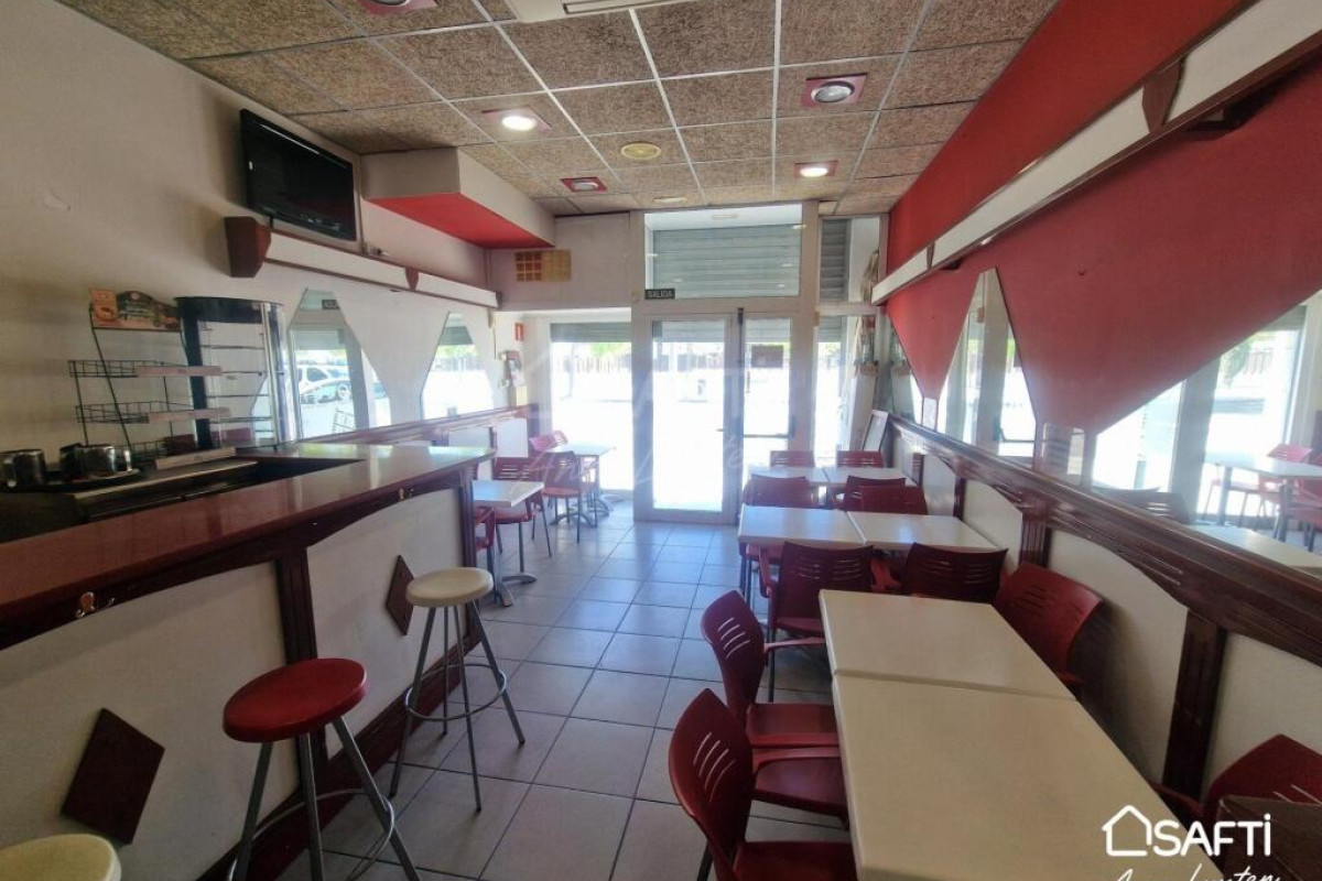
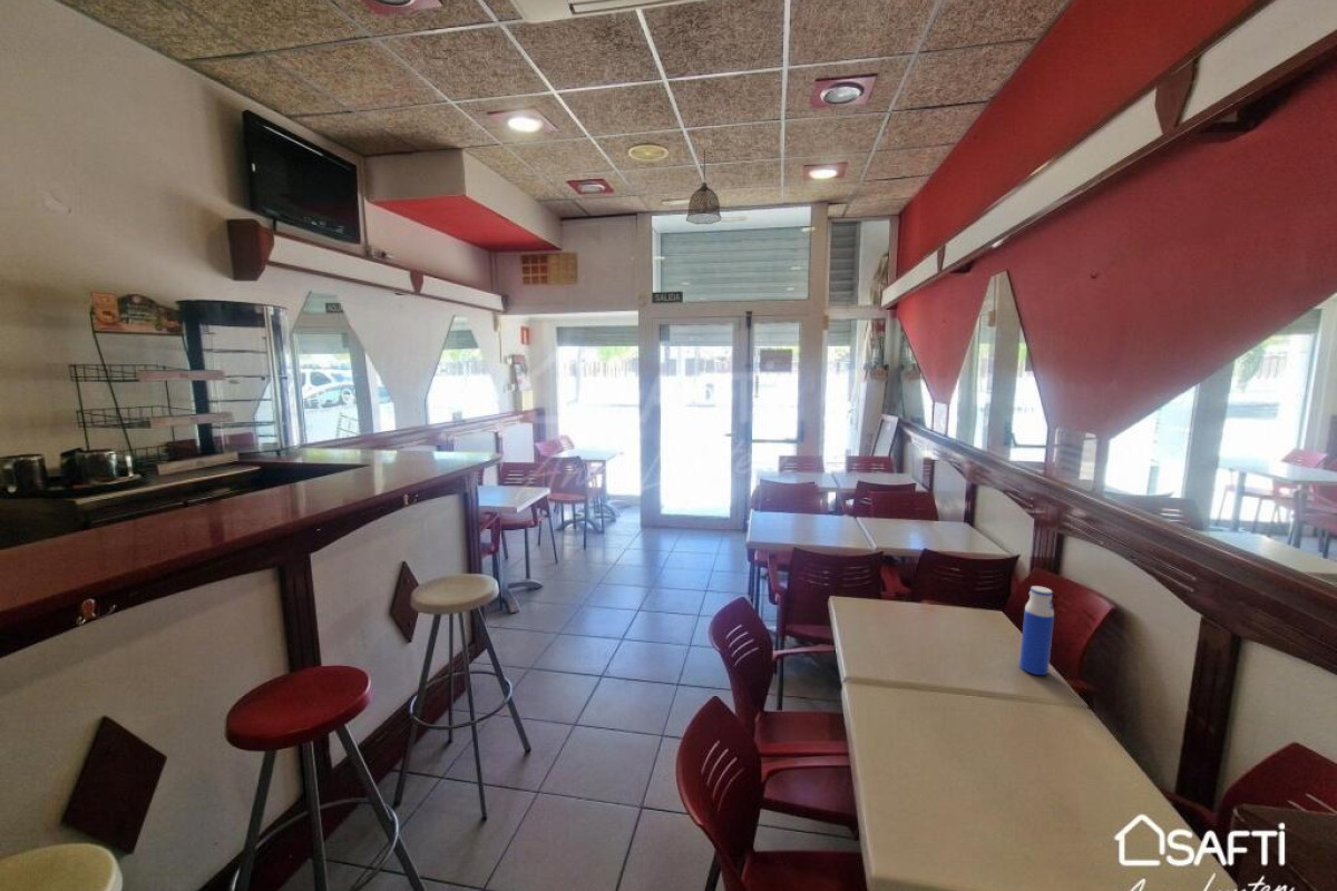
+ pendant lamp (704, 184)
+ water bottle (1037, 629)
